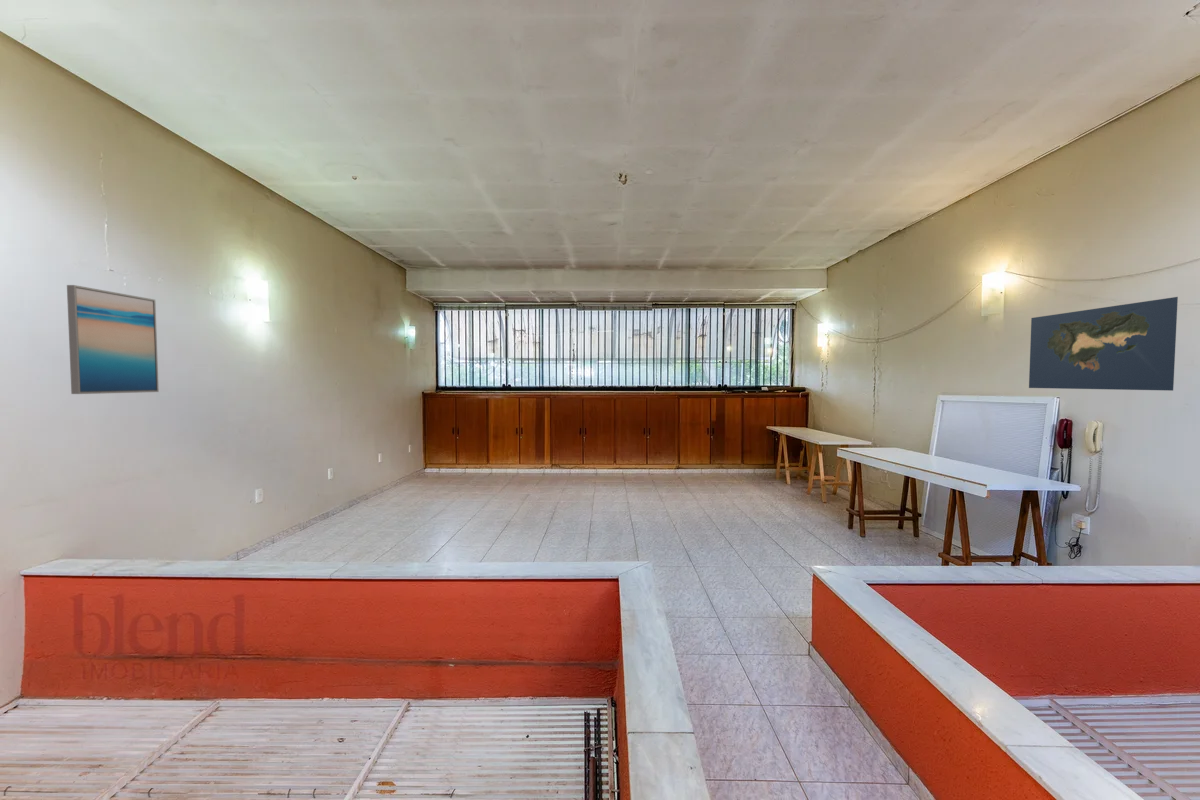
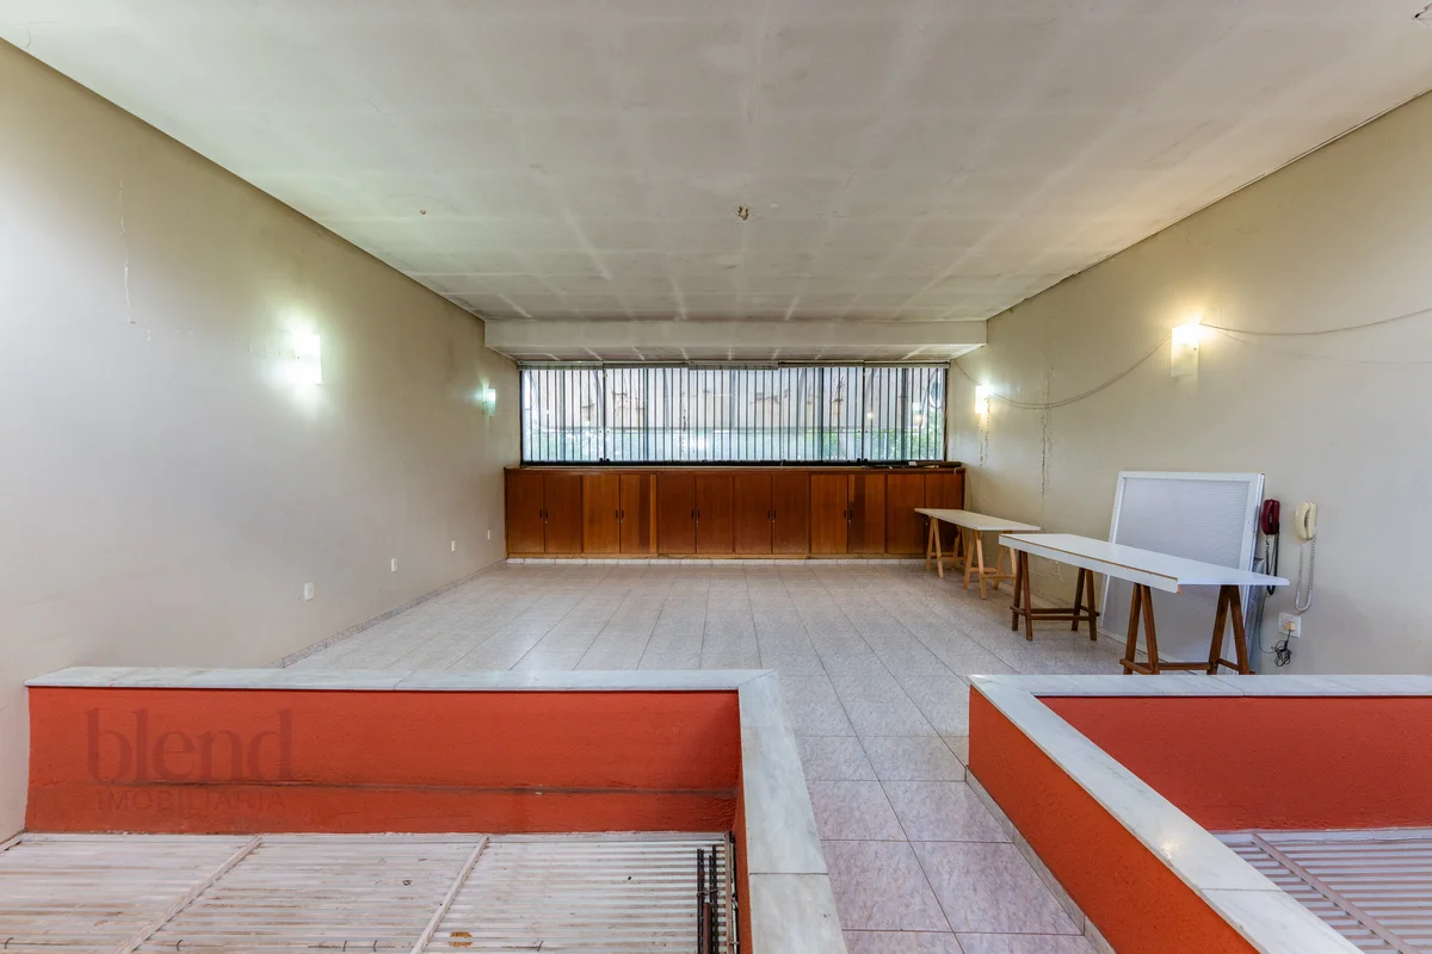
- wall art (116, 343)
- map (1093, 349)
